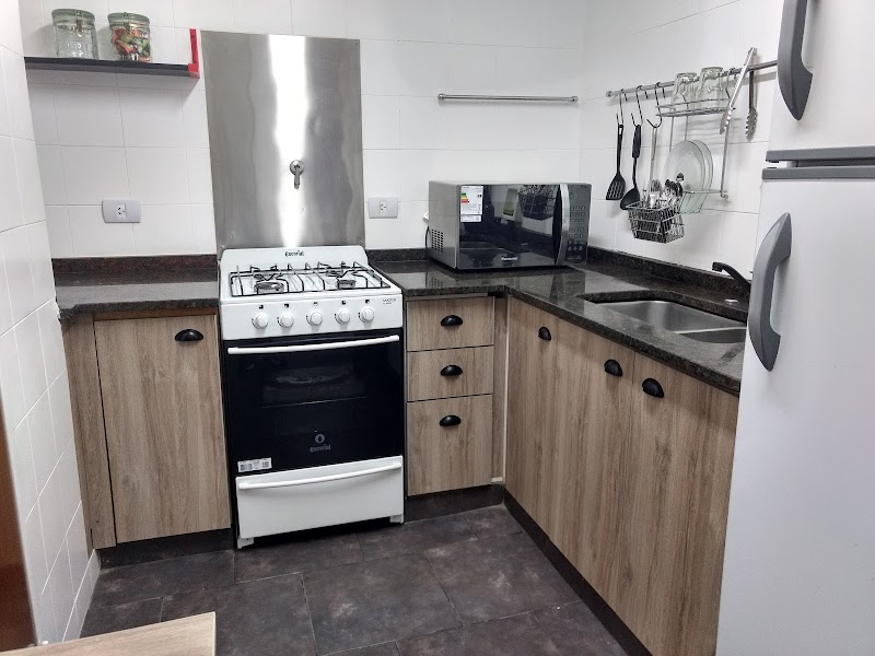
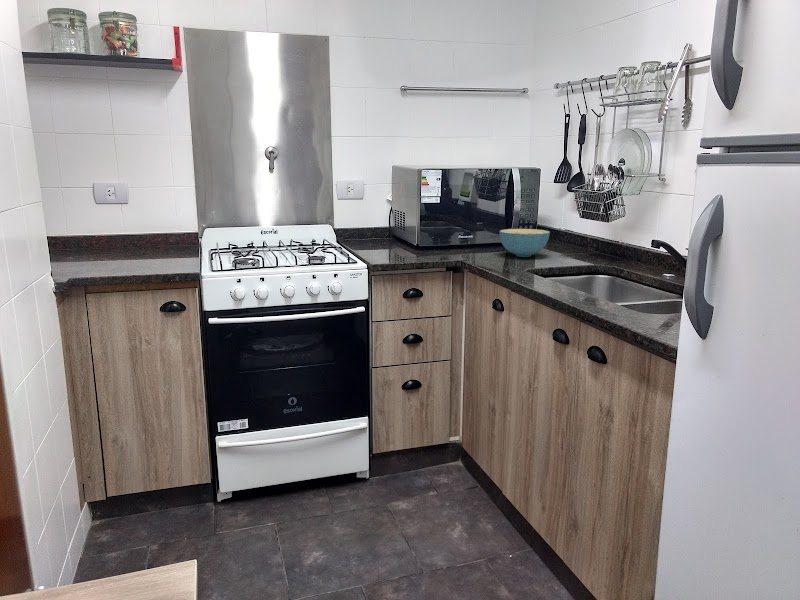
+ cereal bowl (524, 243)
